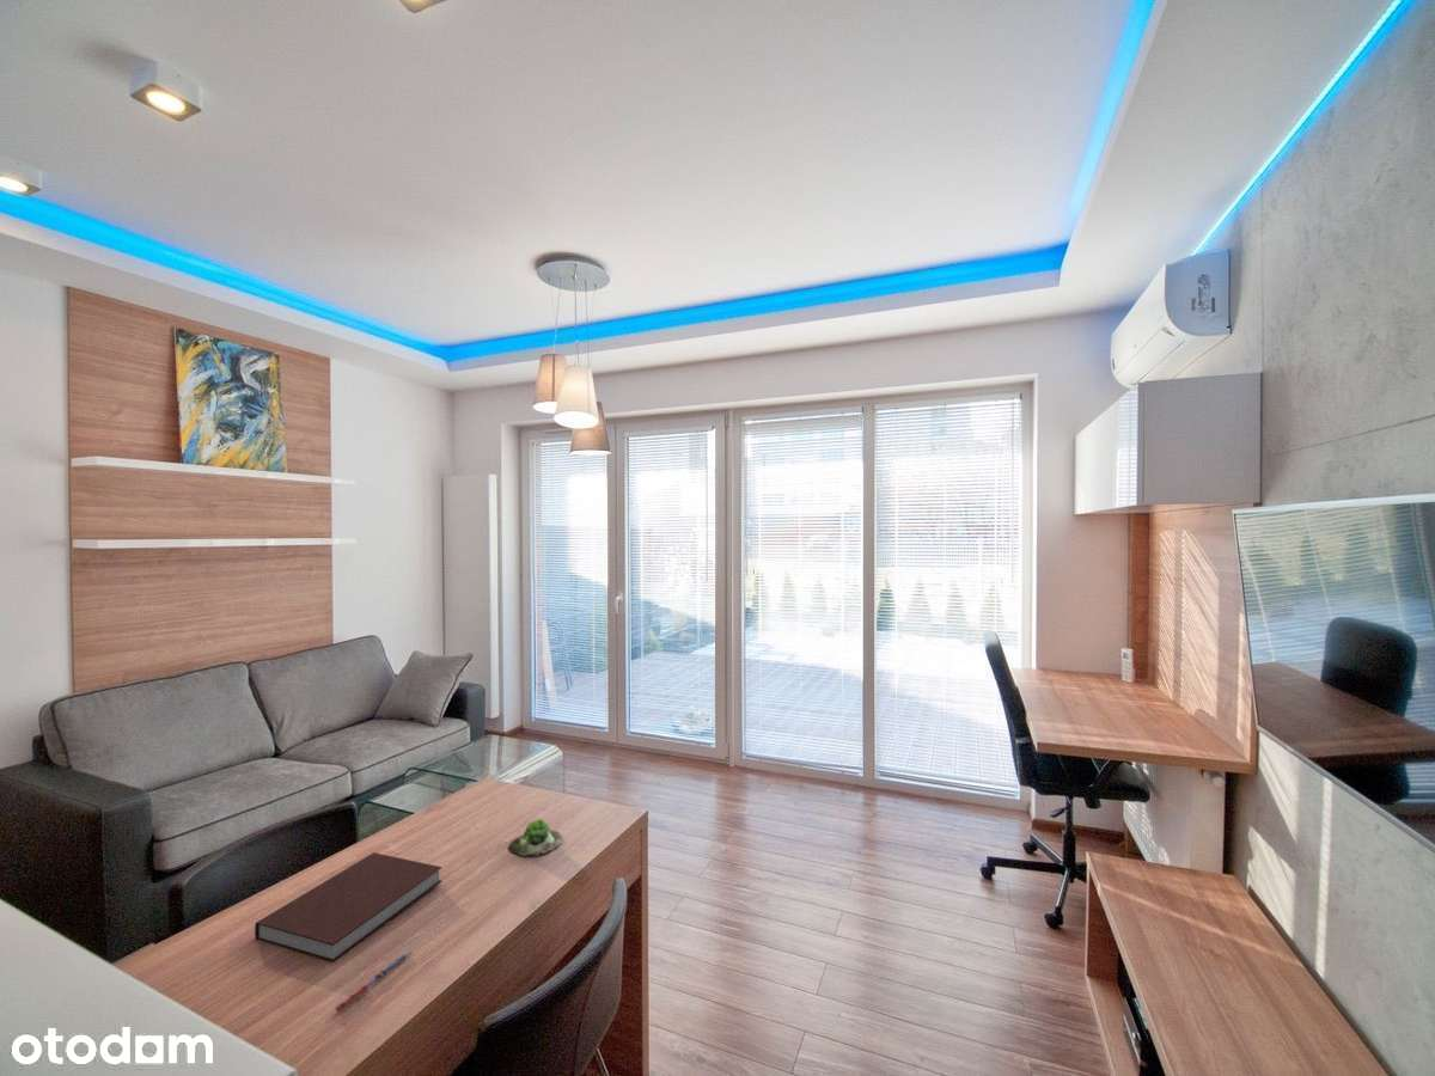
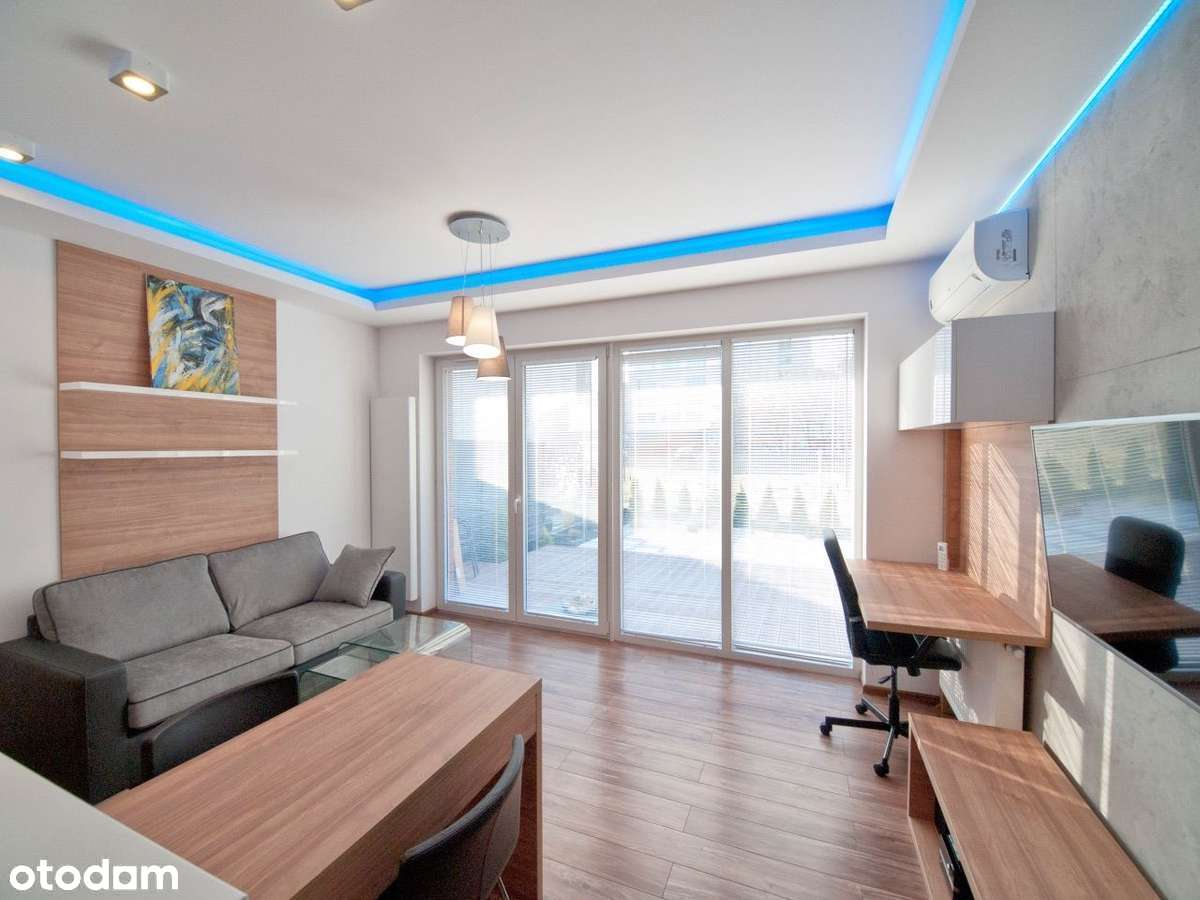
- pen (375, 977)
- notebook (355, 900)
- succulent plant (536, 829)
